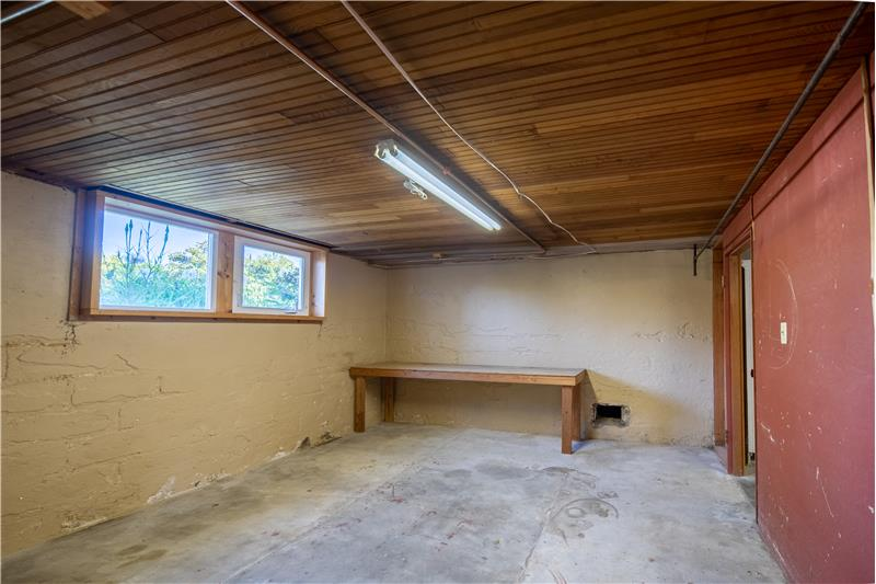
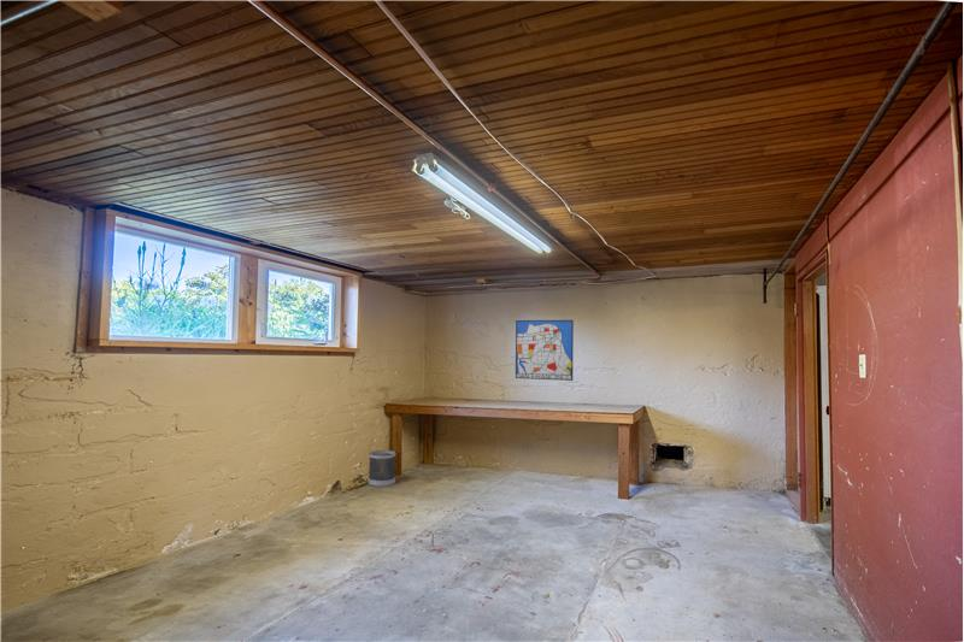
+ wastebasket (382, 467)
+ wall art (543, 349)
